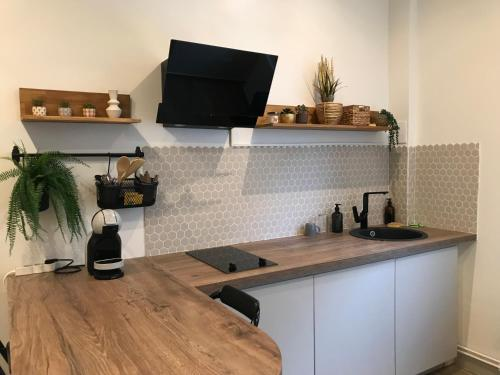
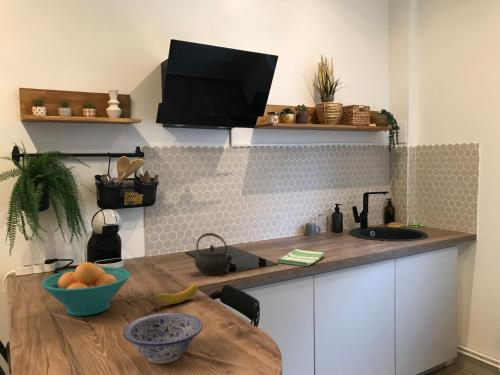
+ banana (176, 295)
+ bowl (164, 341)
+ kettle (214, 252)
+ fruit bowl (87, 285)
+ dish towel (301, 256)
